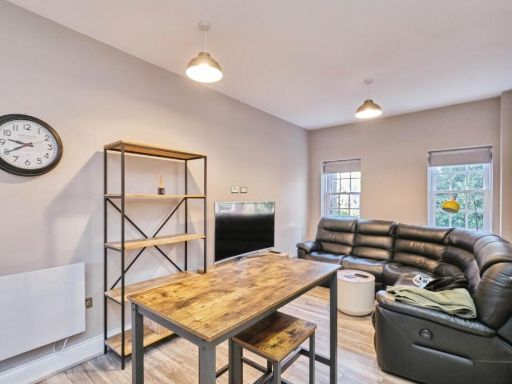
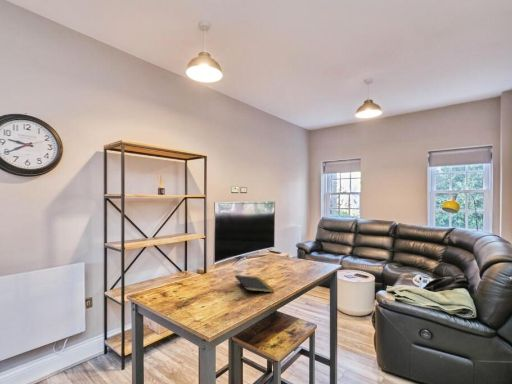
+ notepad (253, 283)
